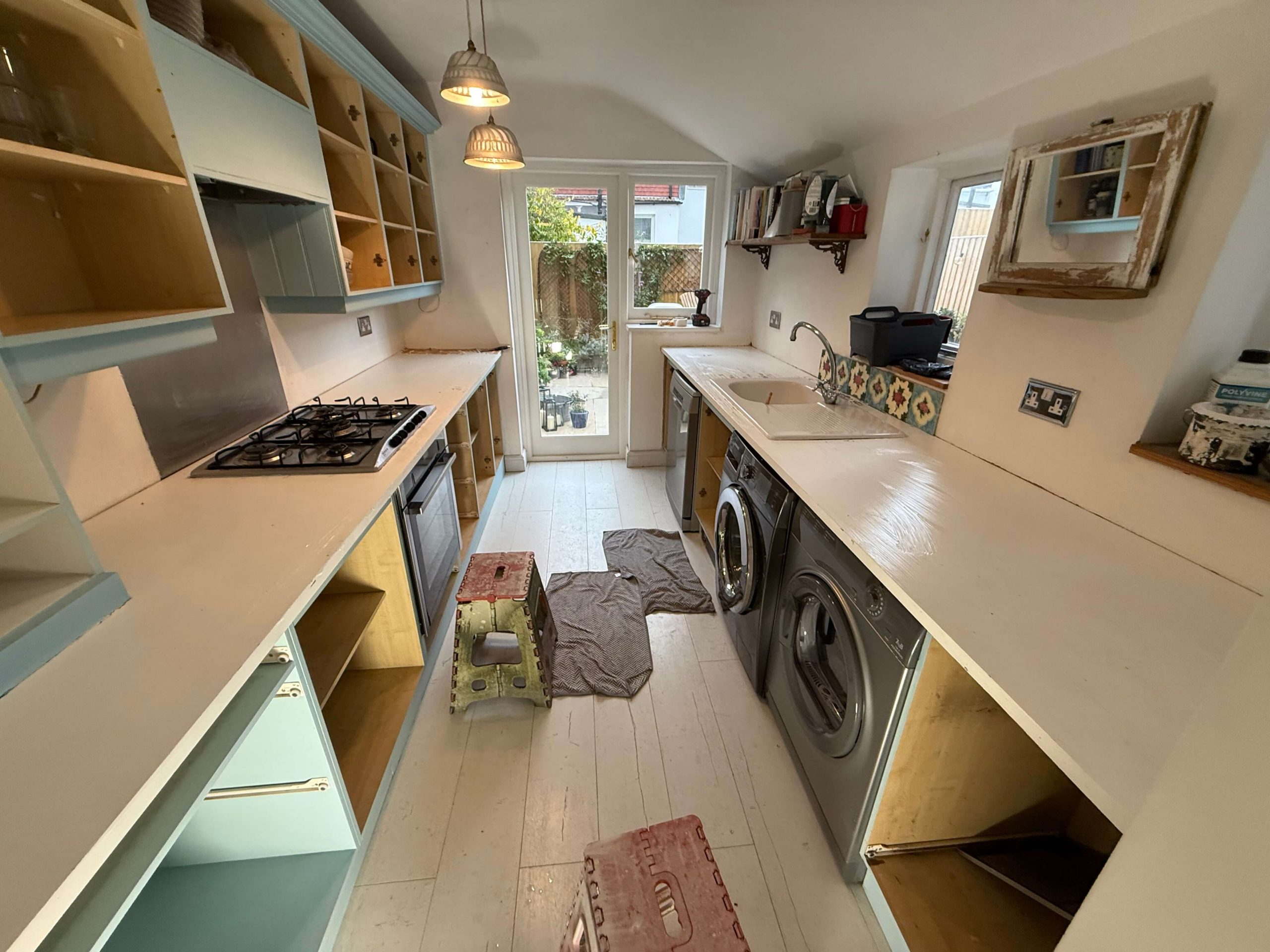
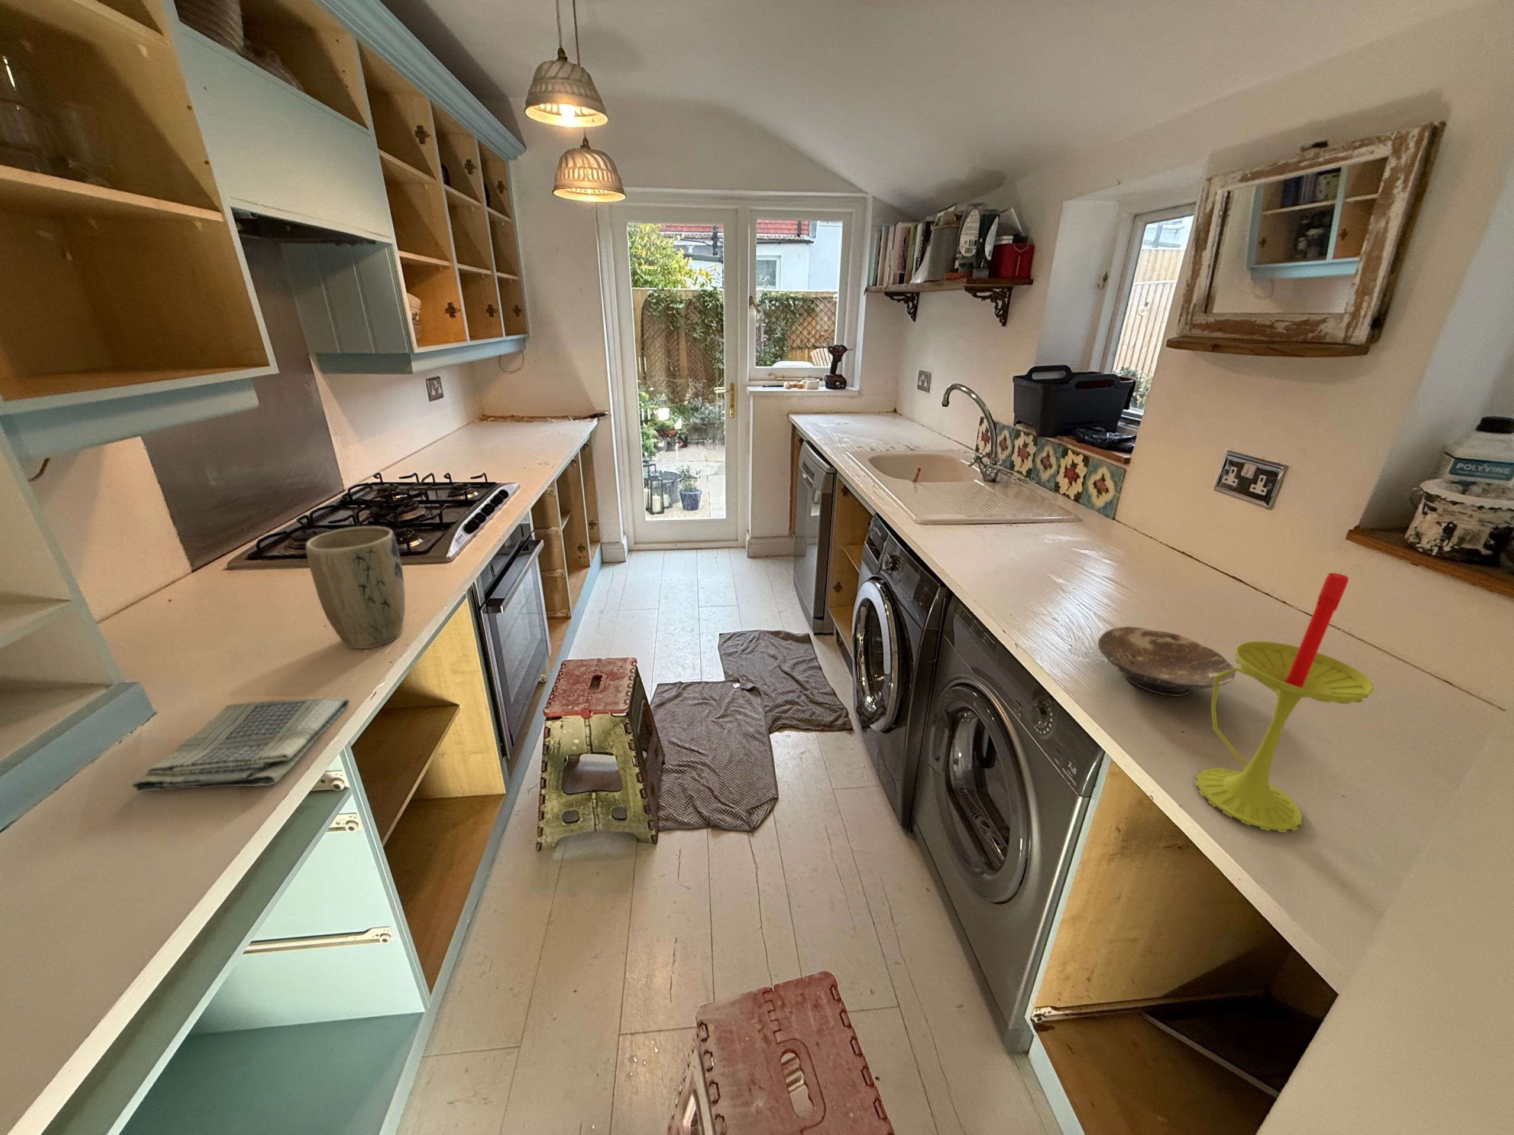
+ dish towel (250, 738)
+ bowl (1160, 666)
+ candle (1287, 690)
+ plant pot (362, 588)
